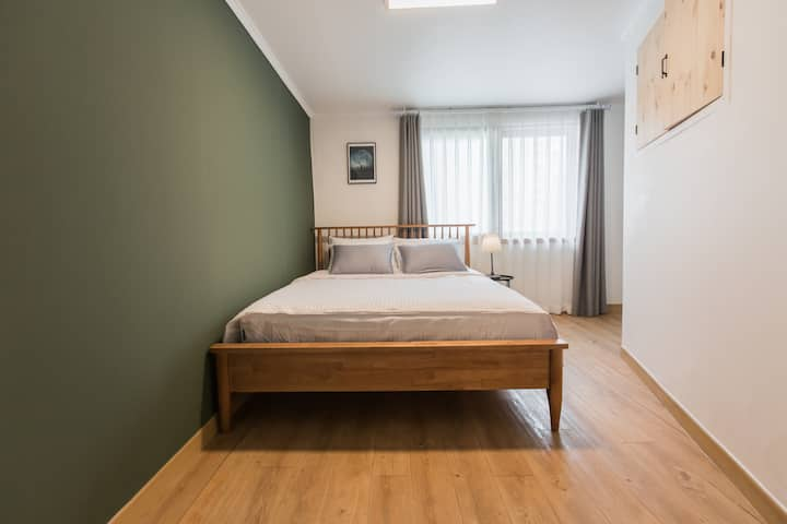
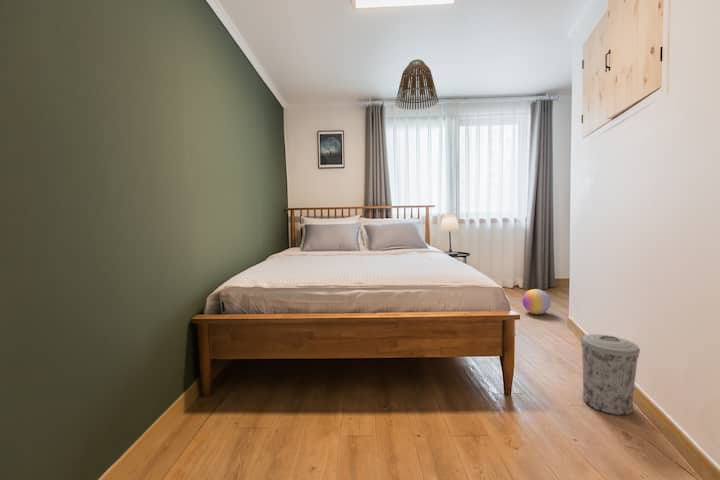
+ ball (536, 301)
+ lamp shade (417, 82)
+ trash can (608, 370)
